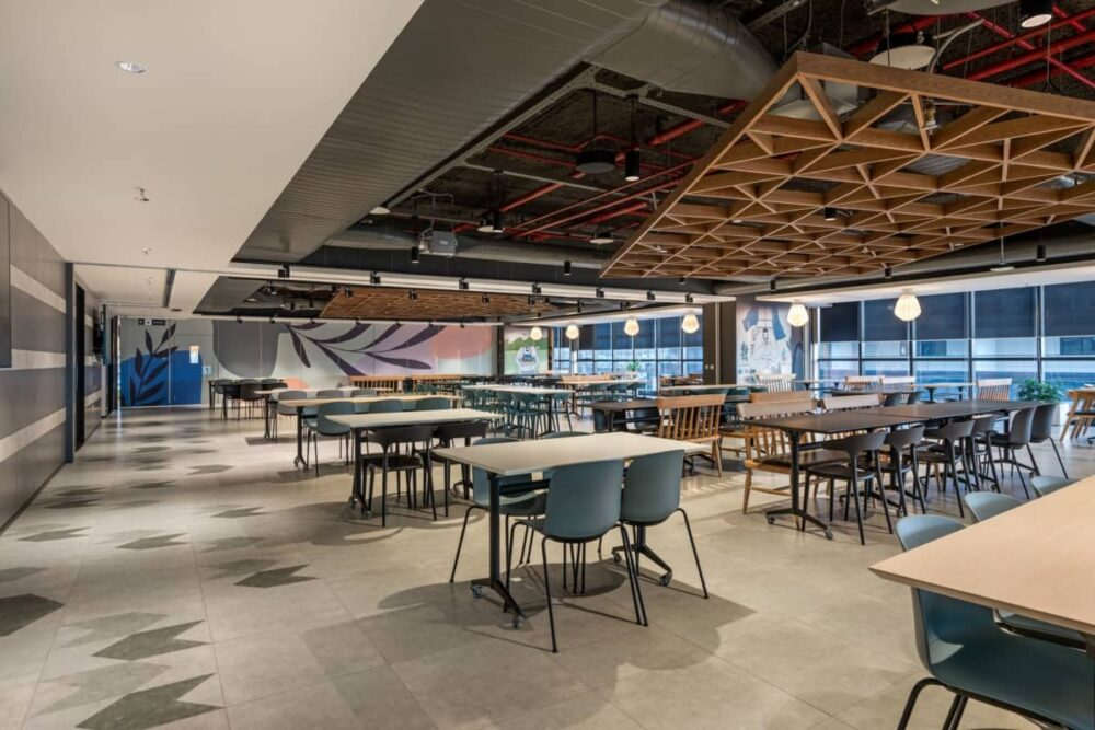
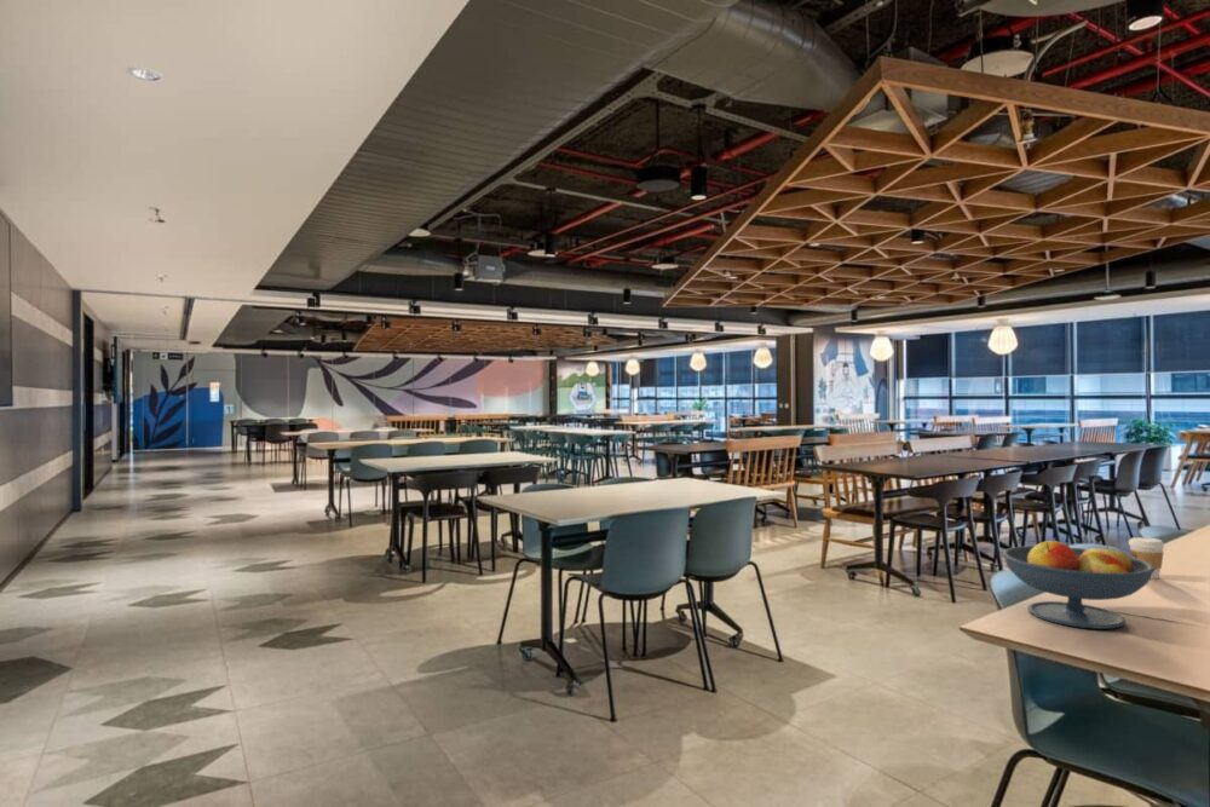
+ fruit bowl (1074, 577)
+ coffee cup (1146, 557)
